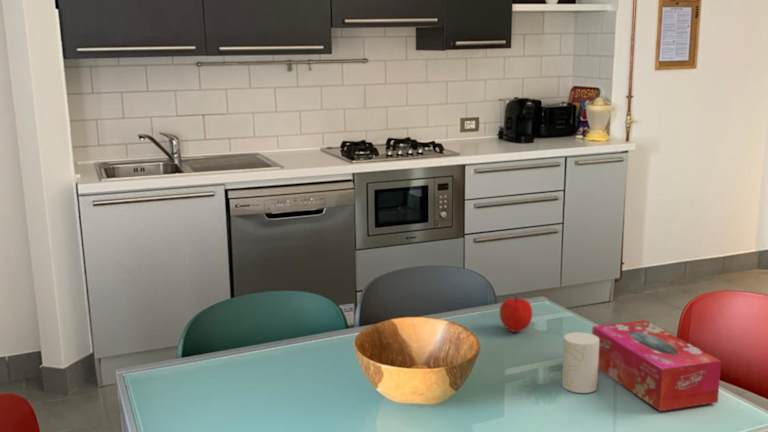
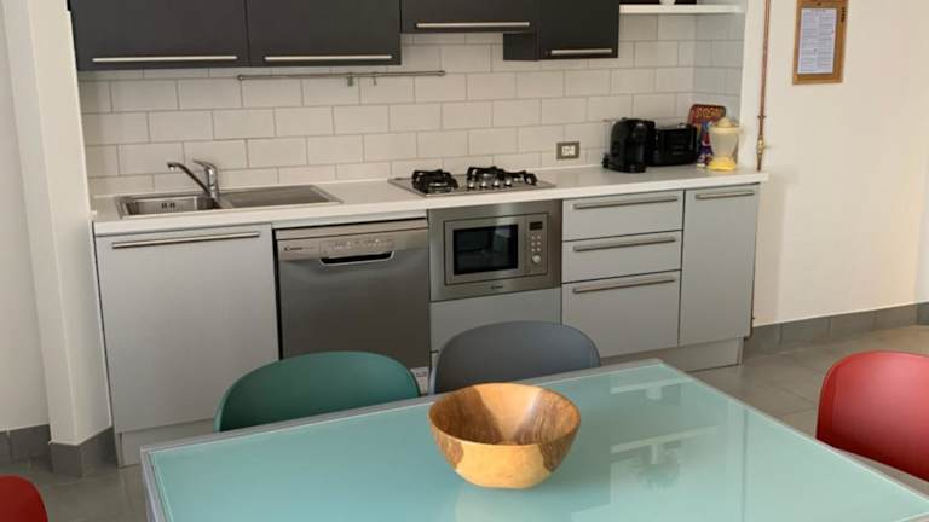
- tissue box (651, 362)
- fruit (515, 313)
- cup (580, 362)
